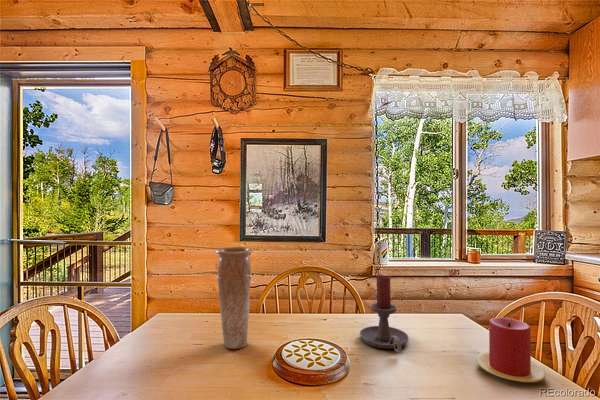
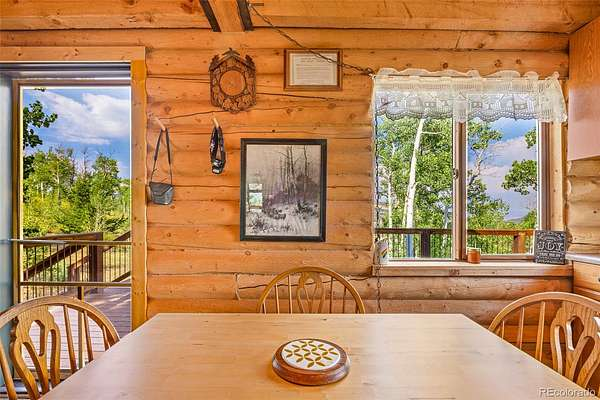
- candle holder (386, 309)
- vase (234, 296)
- candle (509, 347)
